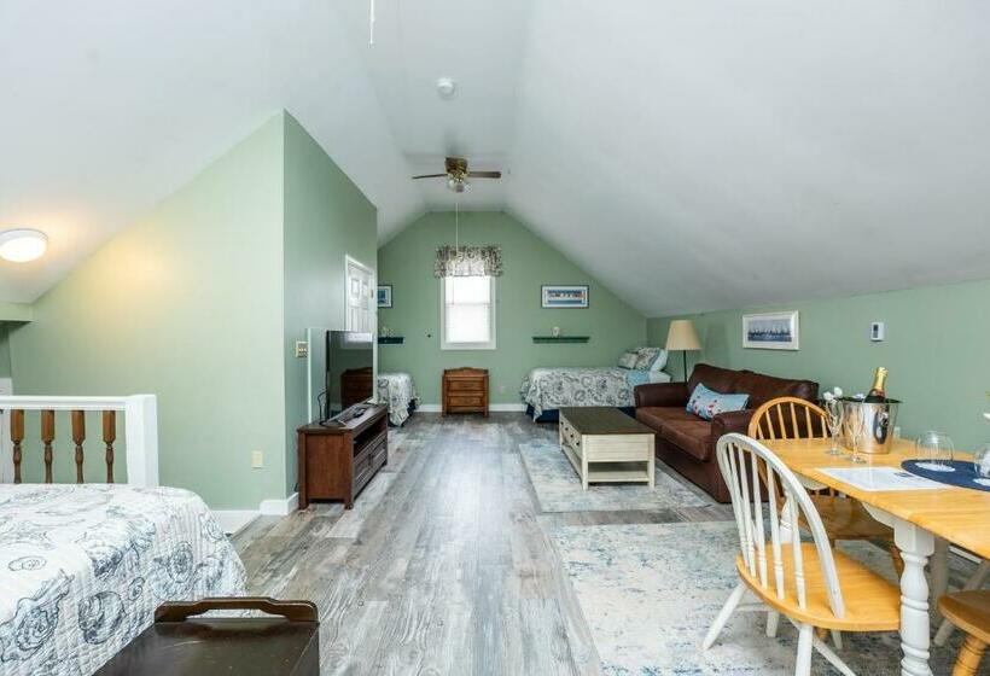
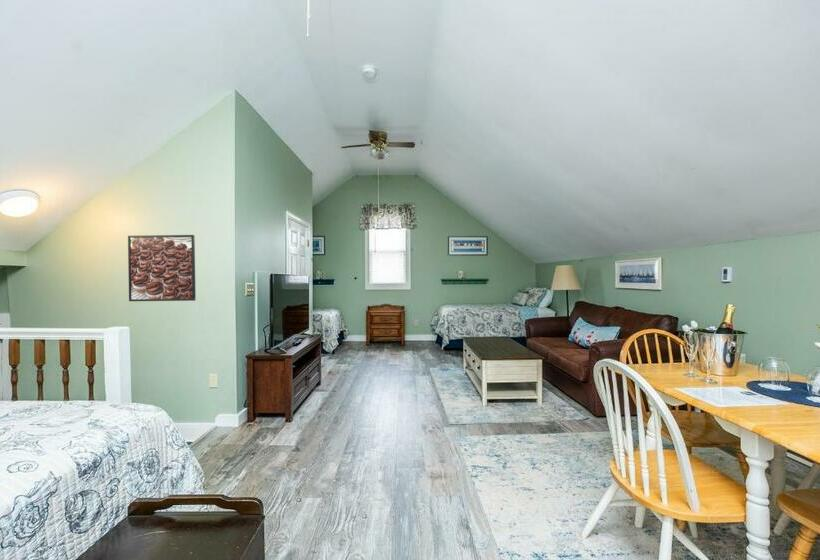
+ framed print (161, 268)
